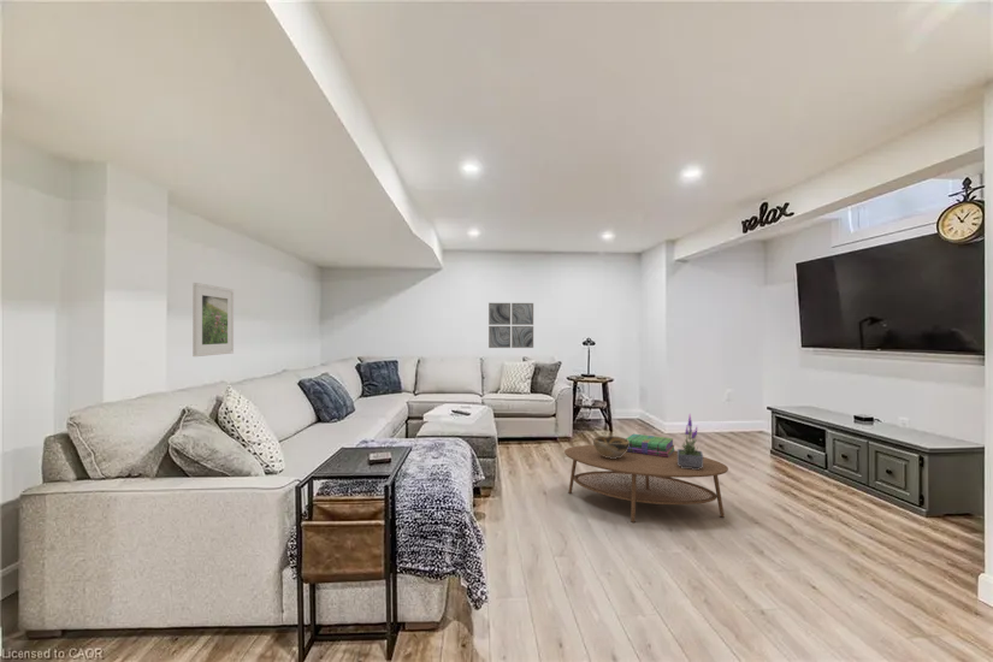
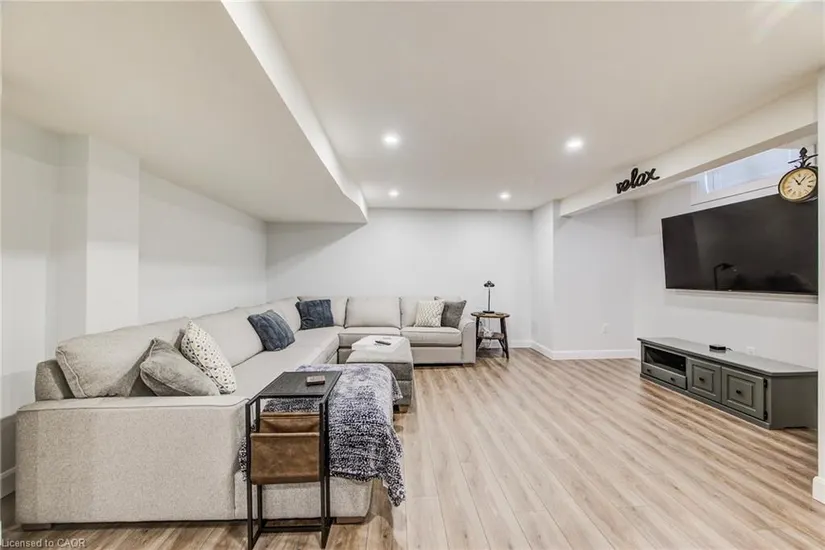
- decorative bowl (610, 448)
- coffee table (640, 481)
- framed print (214, 320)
- wall art (512, 324)
- stack of books (649, 444)
- potted plant (690, 439)
